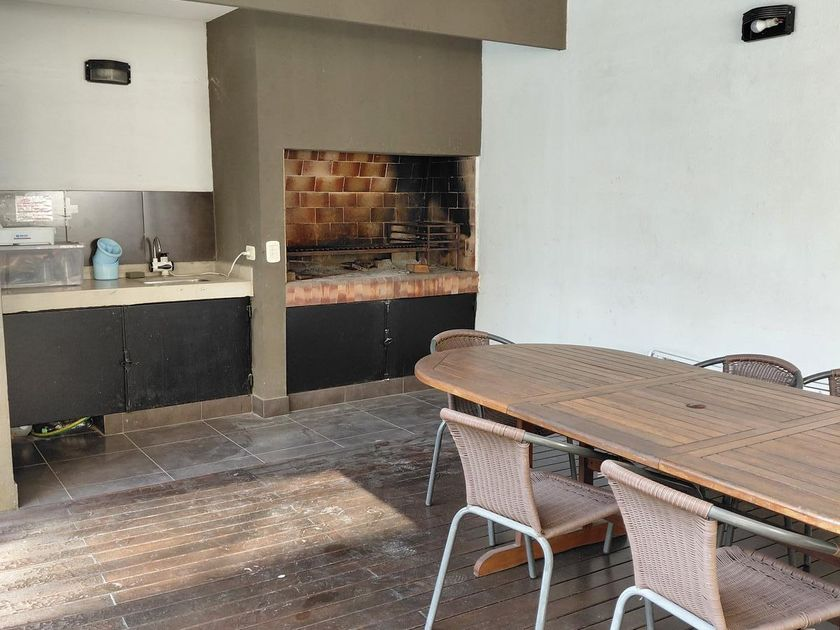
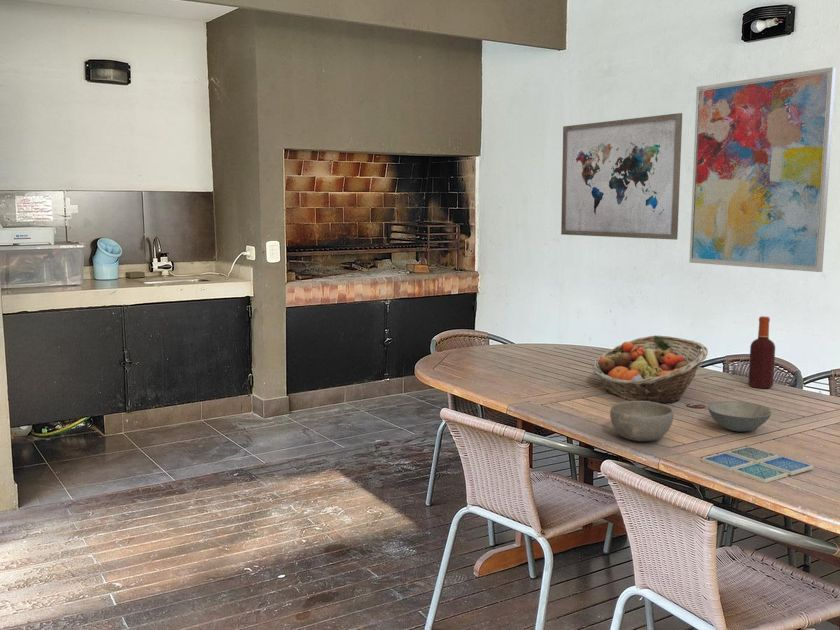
+ soup bowl (739, 419)
+ bowl (641, 423)
+ bottle (762, 351)
+ drink coaster (756, 463)
+ wall art (756, 174)
+ fruit basket (648, 367)
+ wall art (616, 179)
